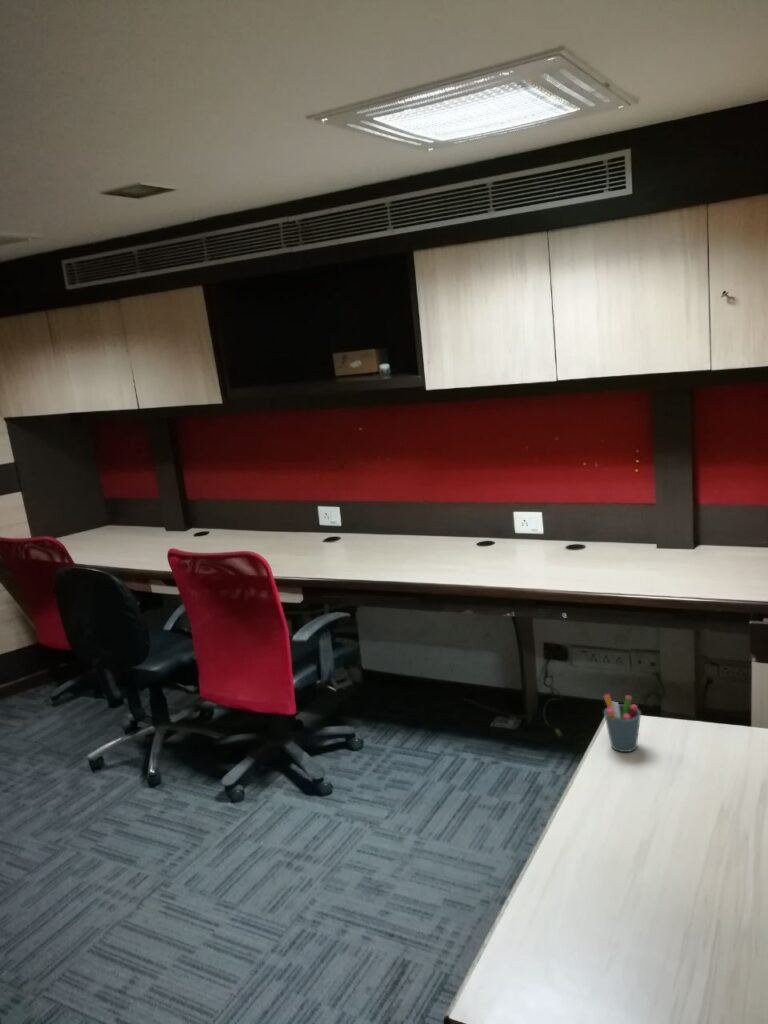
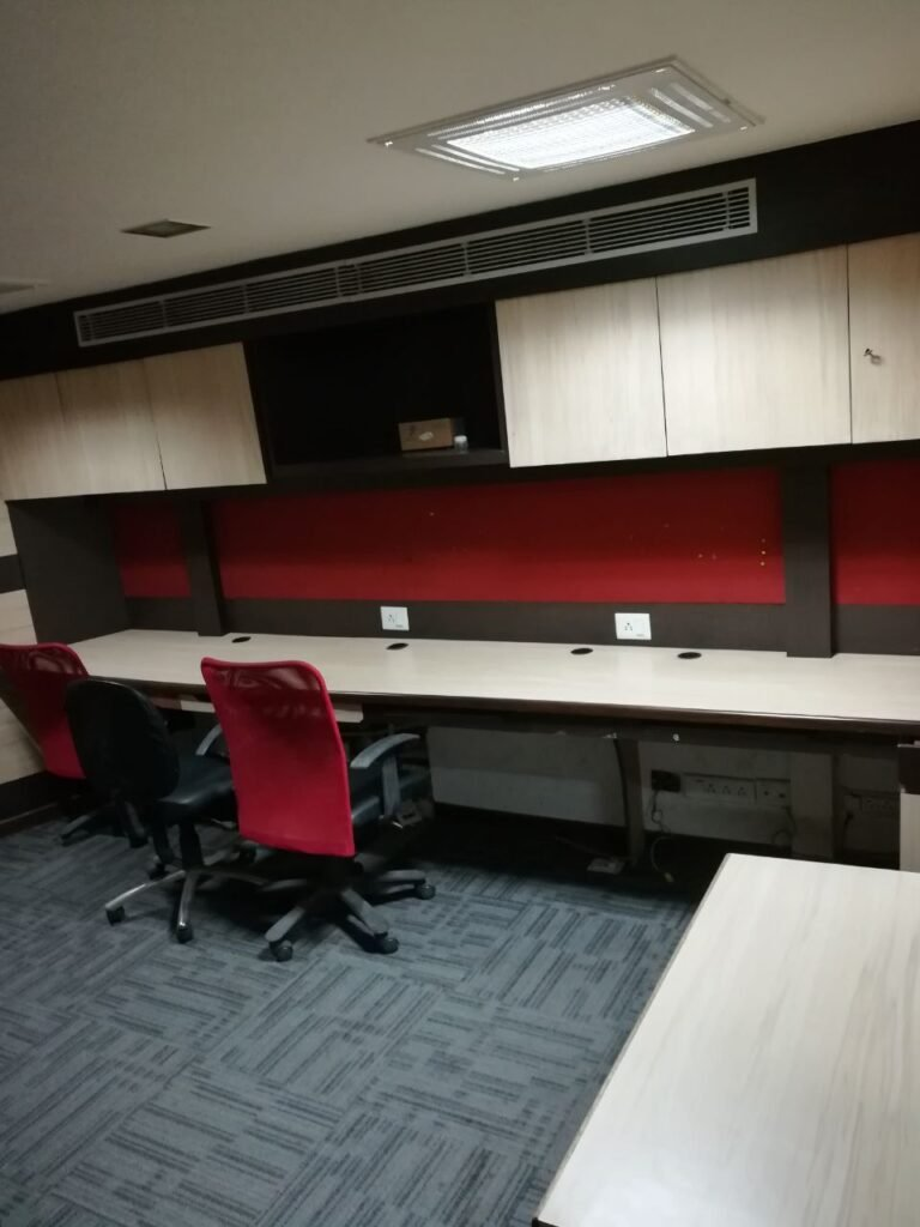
- pen holder (621, 720)
